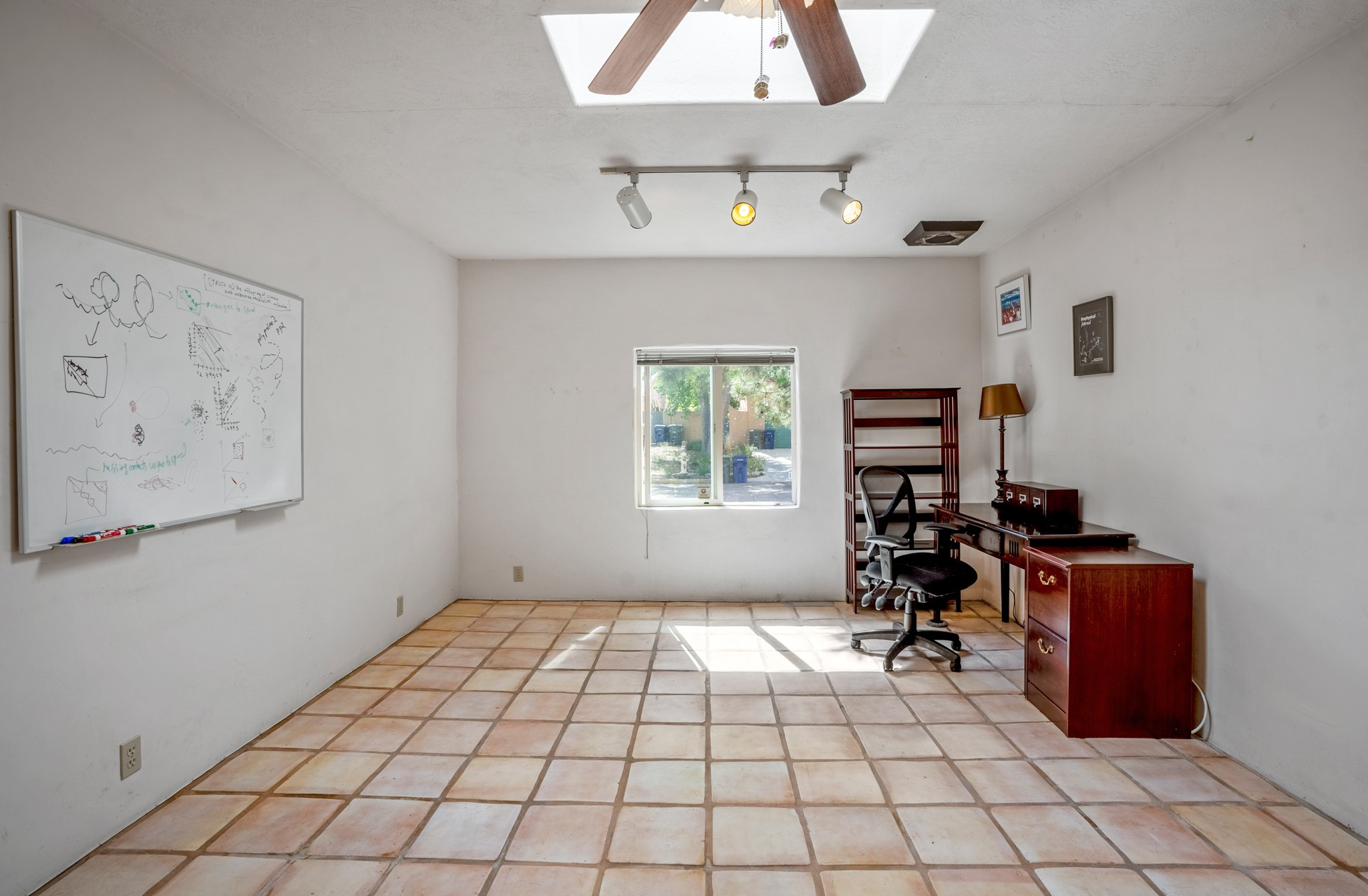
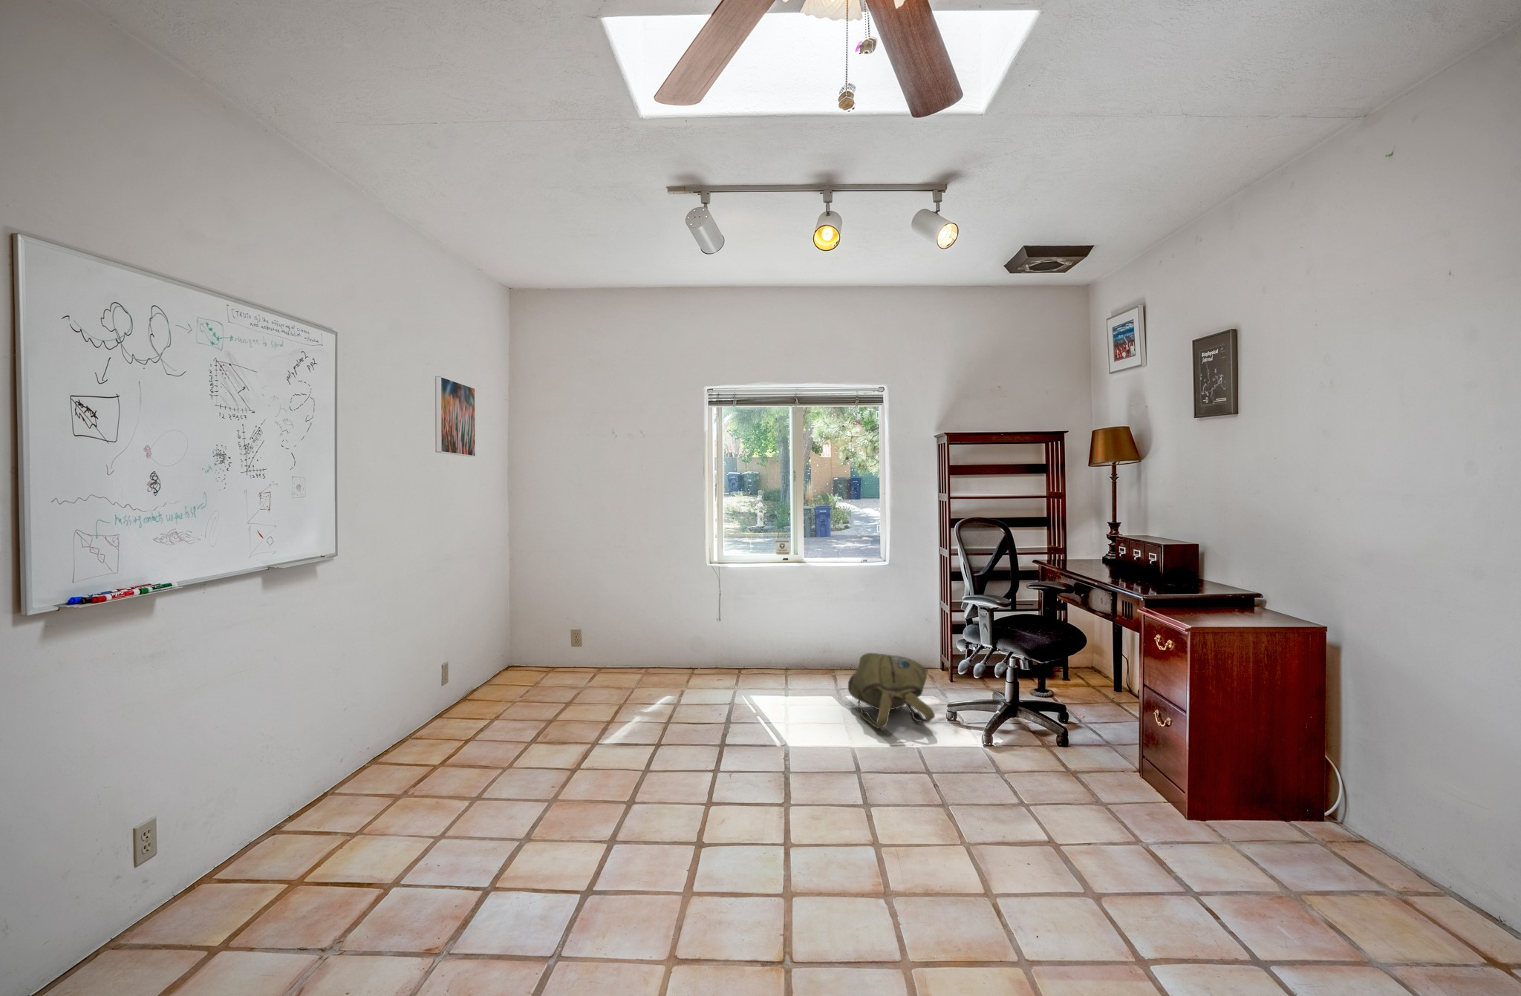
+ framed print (456, 418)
+ backpack (889, 687)
